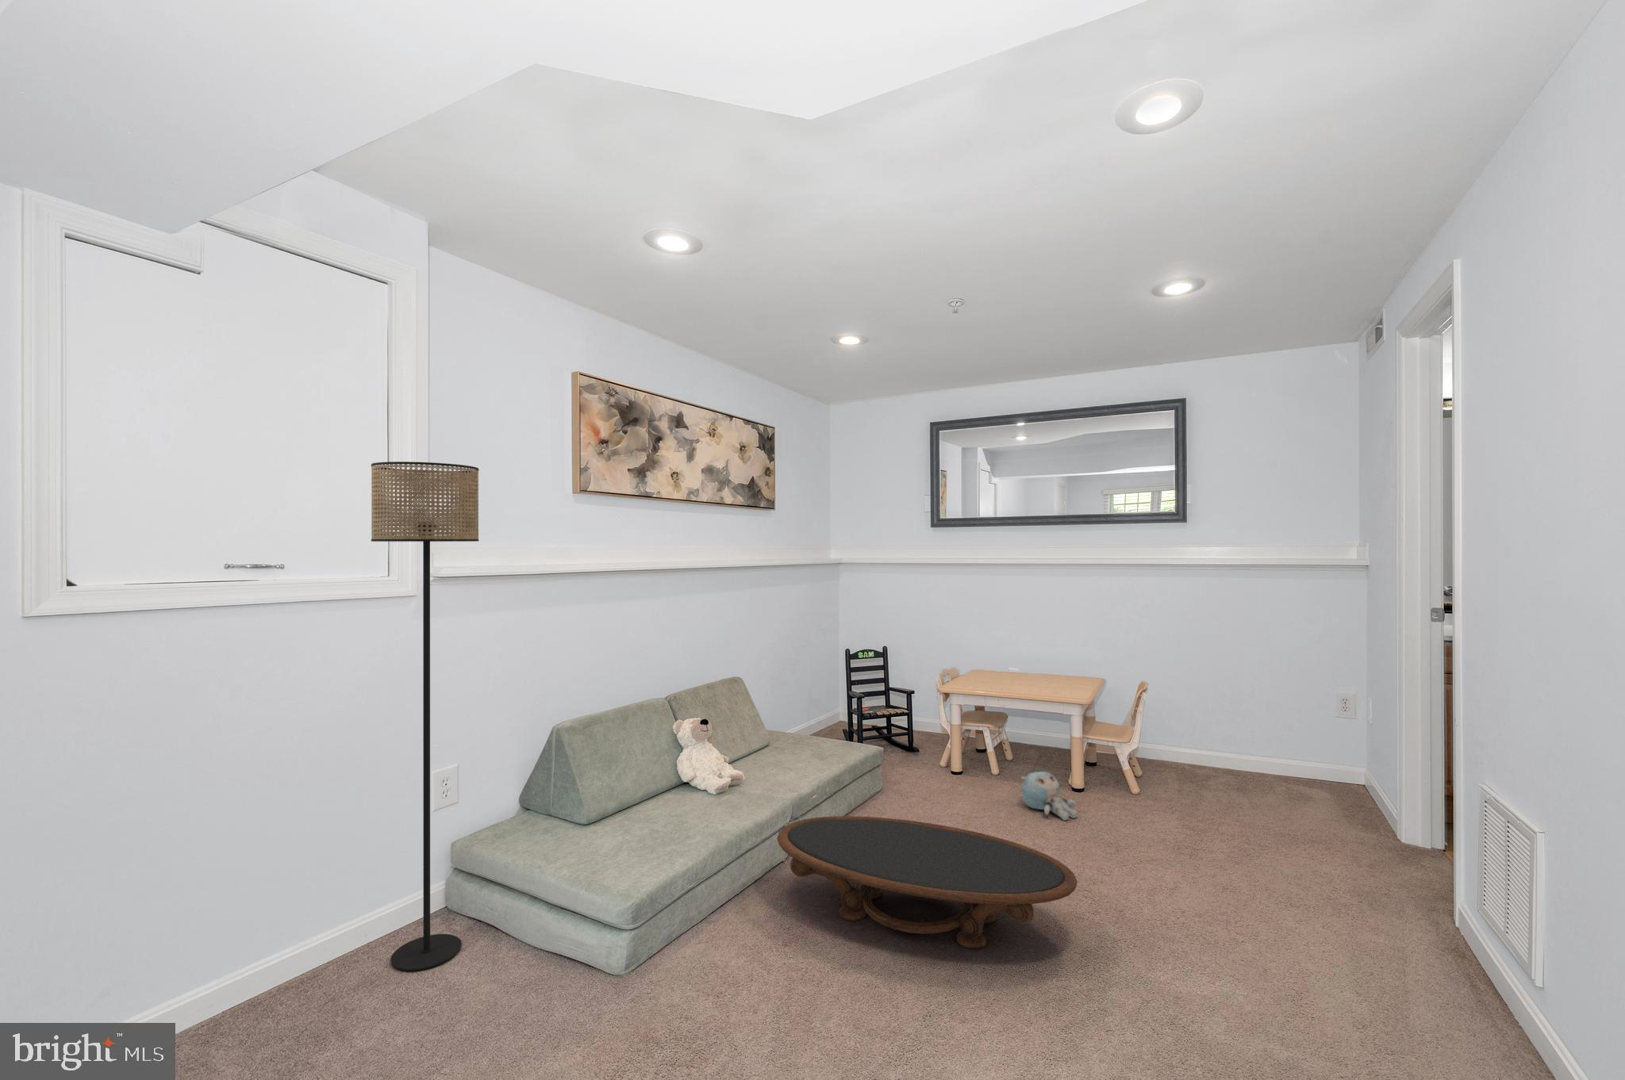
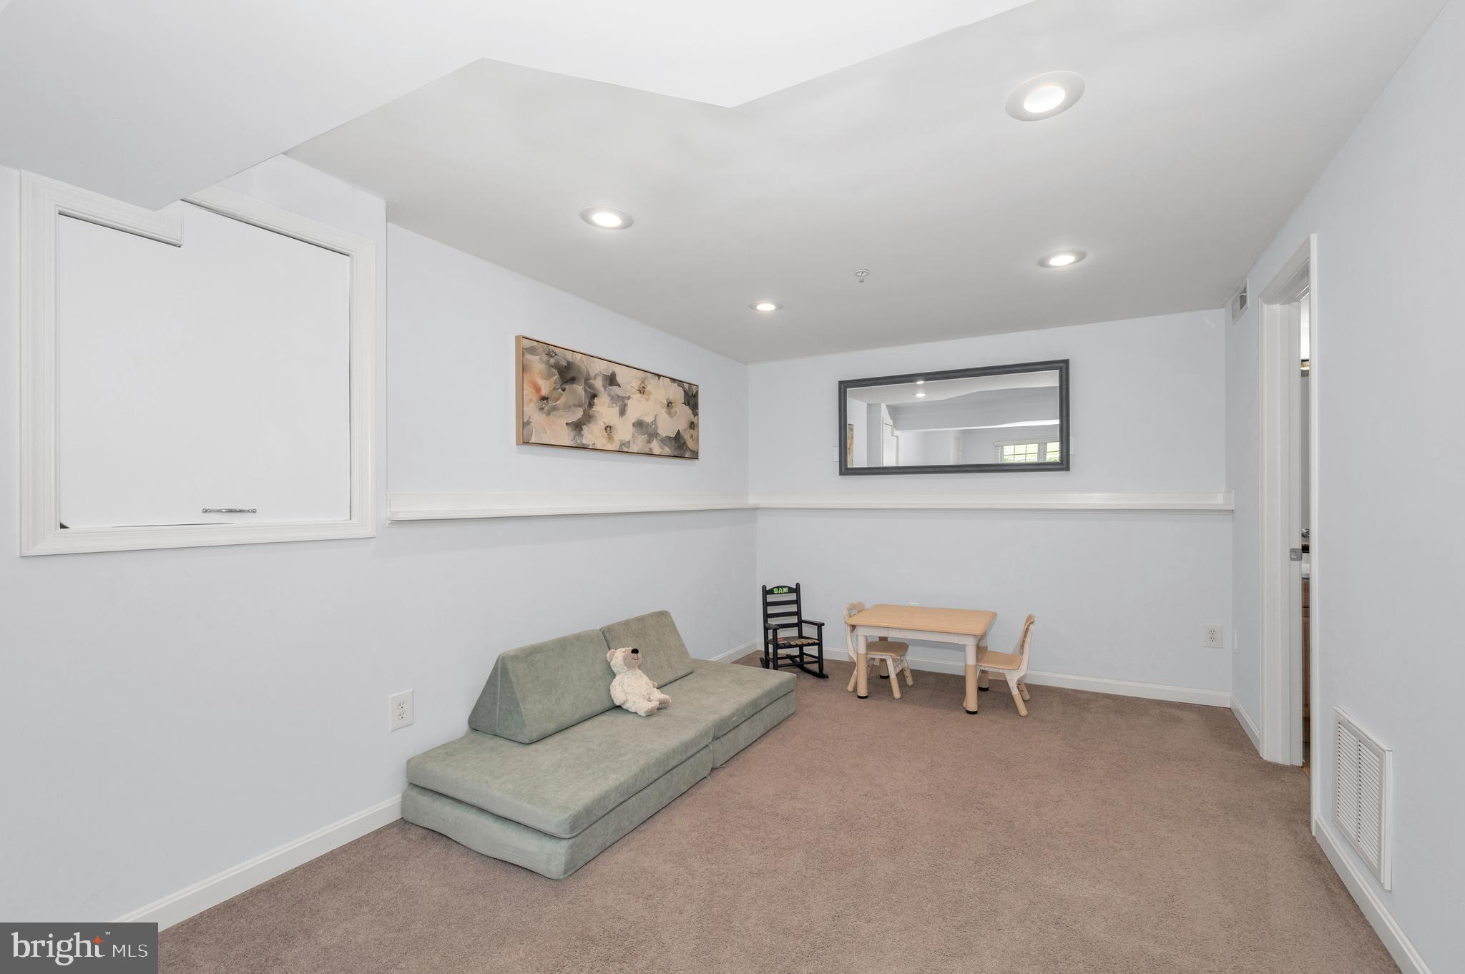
- floor lamp (426, 710)
- coffee table (916, 882)
- plush toy (1048, 793)
